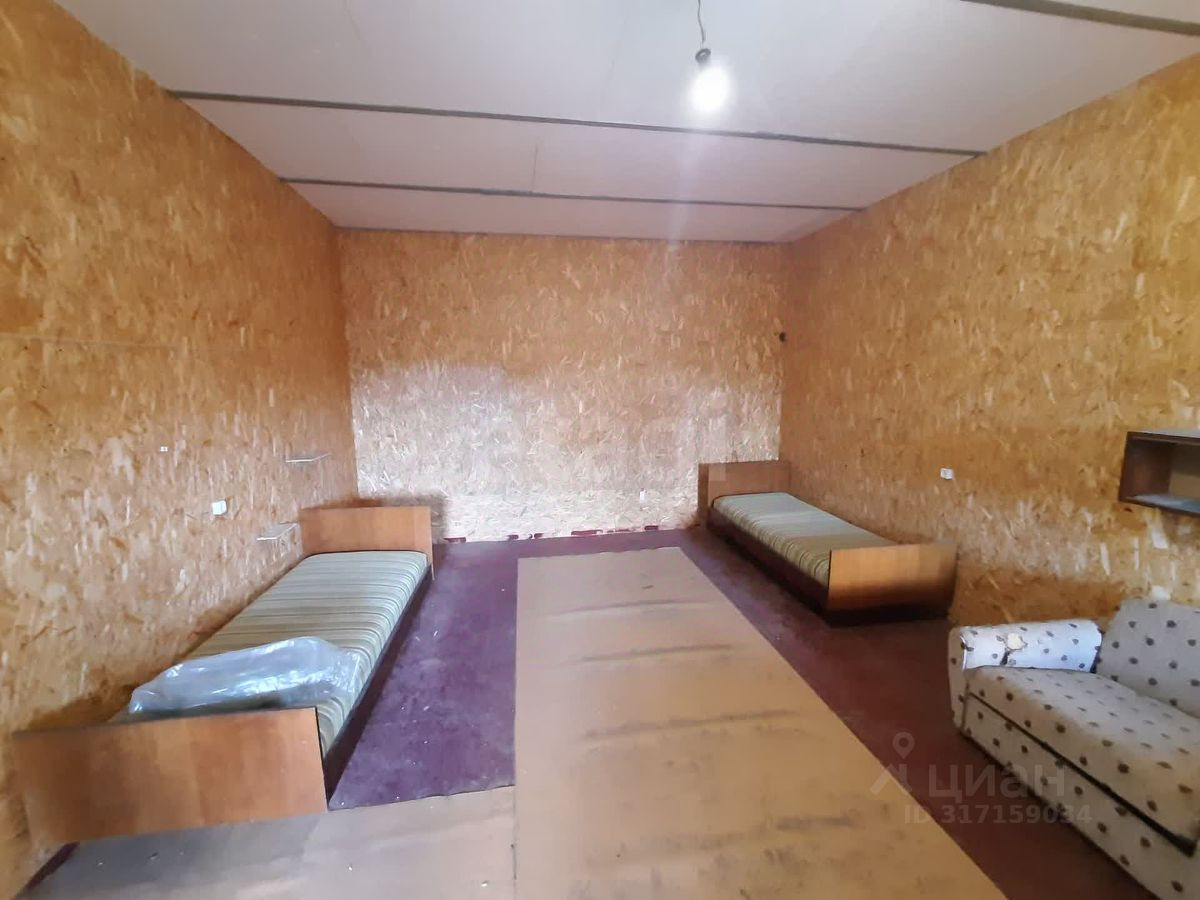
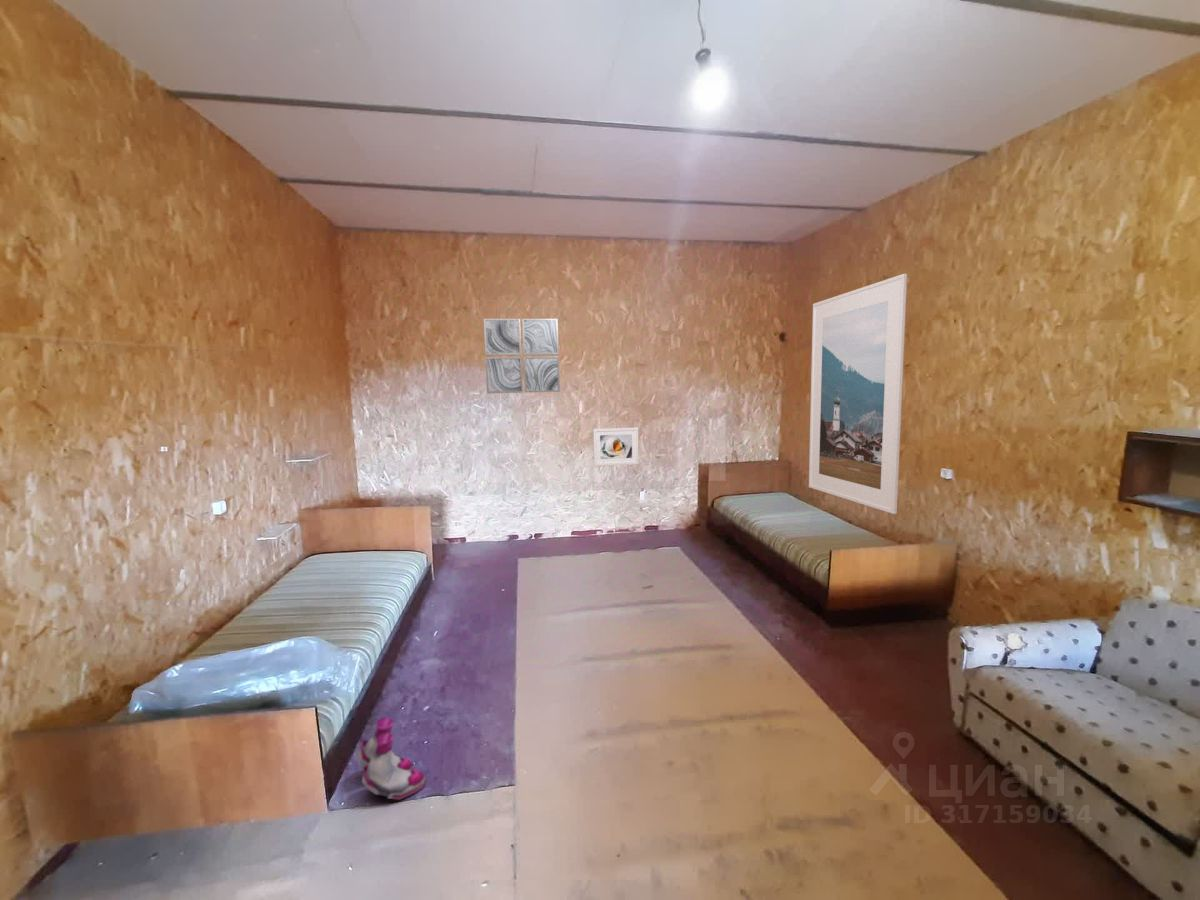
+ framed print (850, 397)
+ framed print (616, 446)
+ wall art (523, 354)
+ boots (389, 753)
